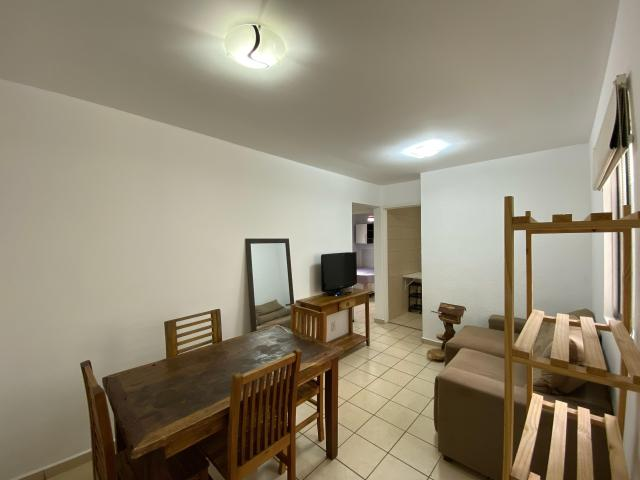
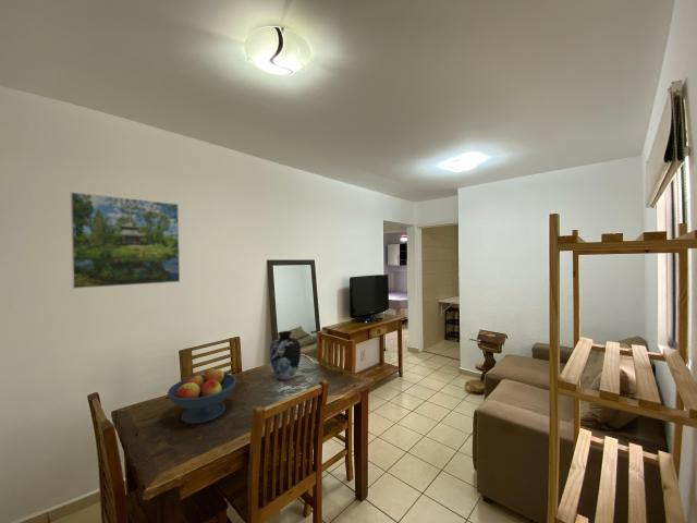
+ fruit bowl (204, 393)
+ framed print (131, 242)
+ vase (285, 354)
